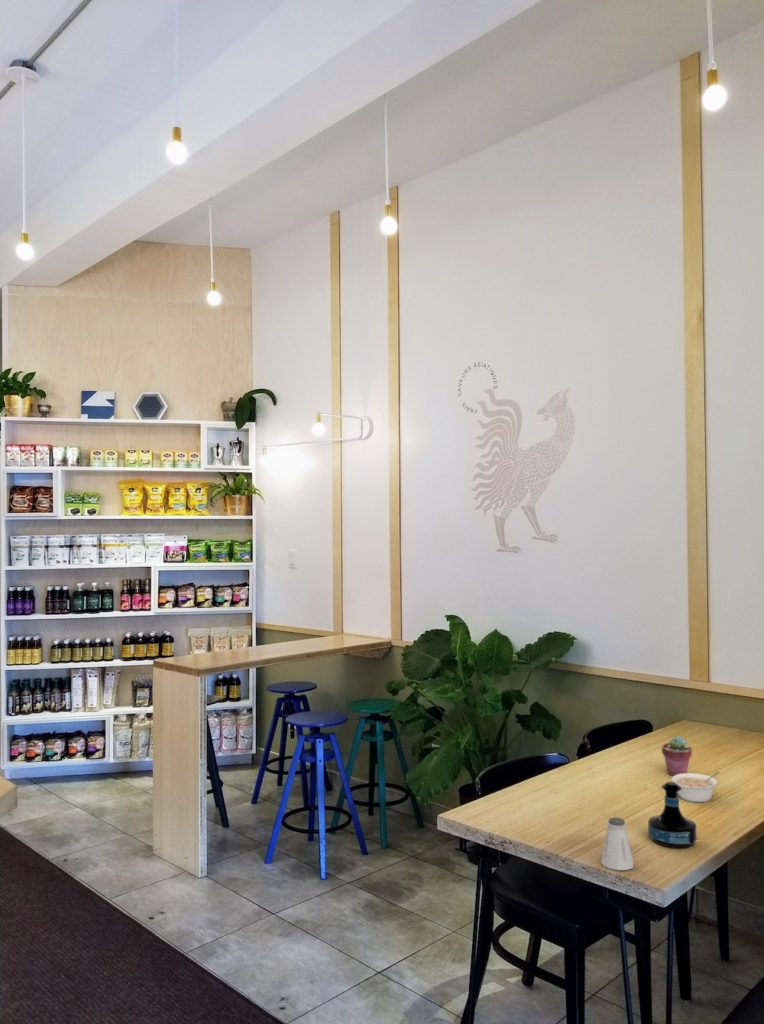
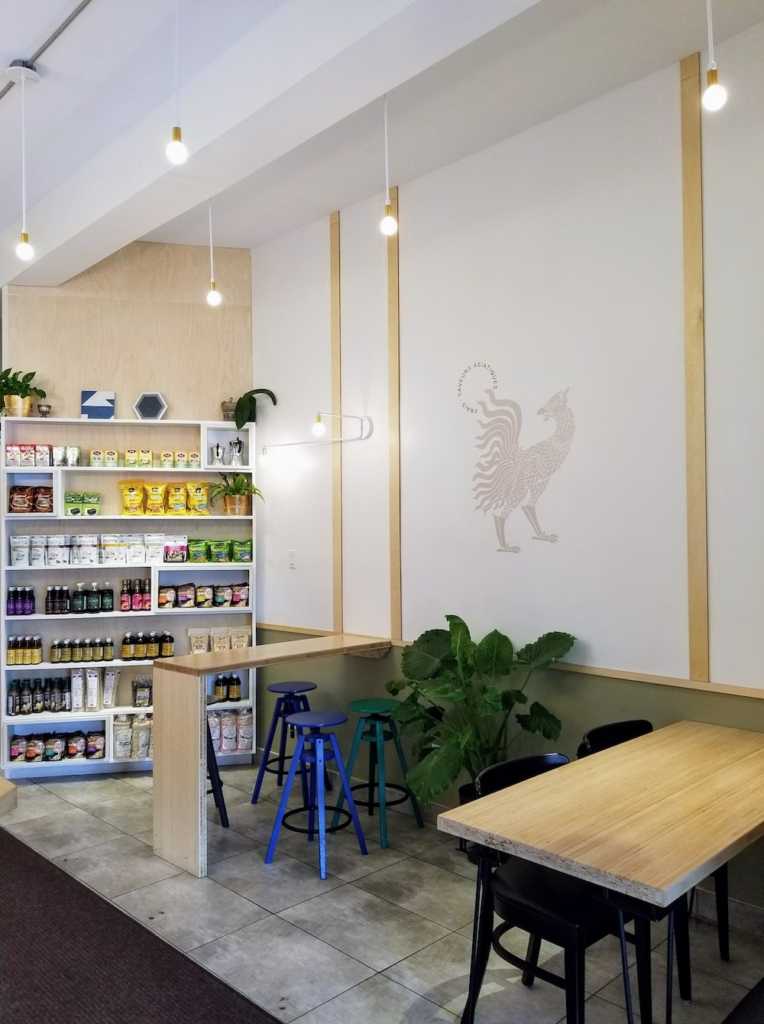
- legume (695, 786)
- saltshaker (617, 841)
- tequila bottle (671, 811)
- potted succulent (677, 754)
